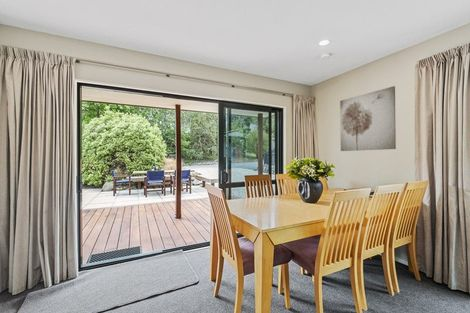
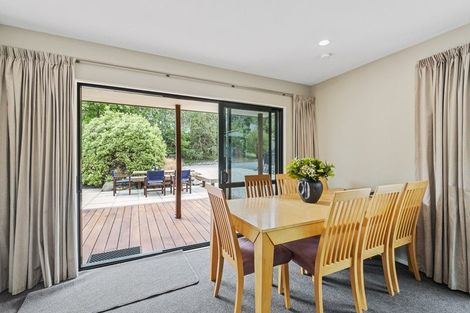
- wall art (364, 122)
